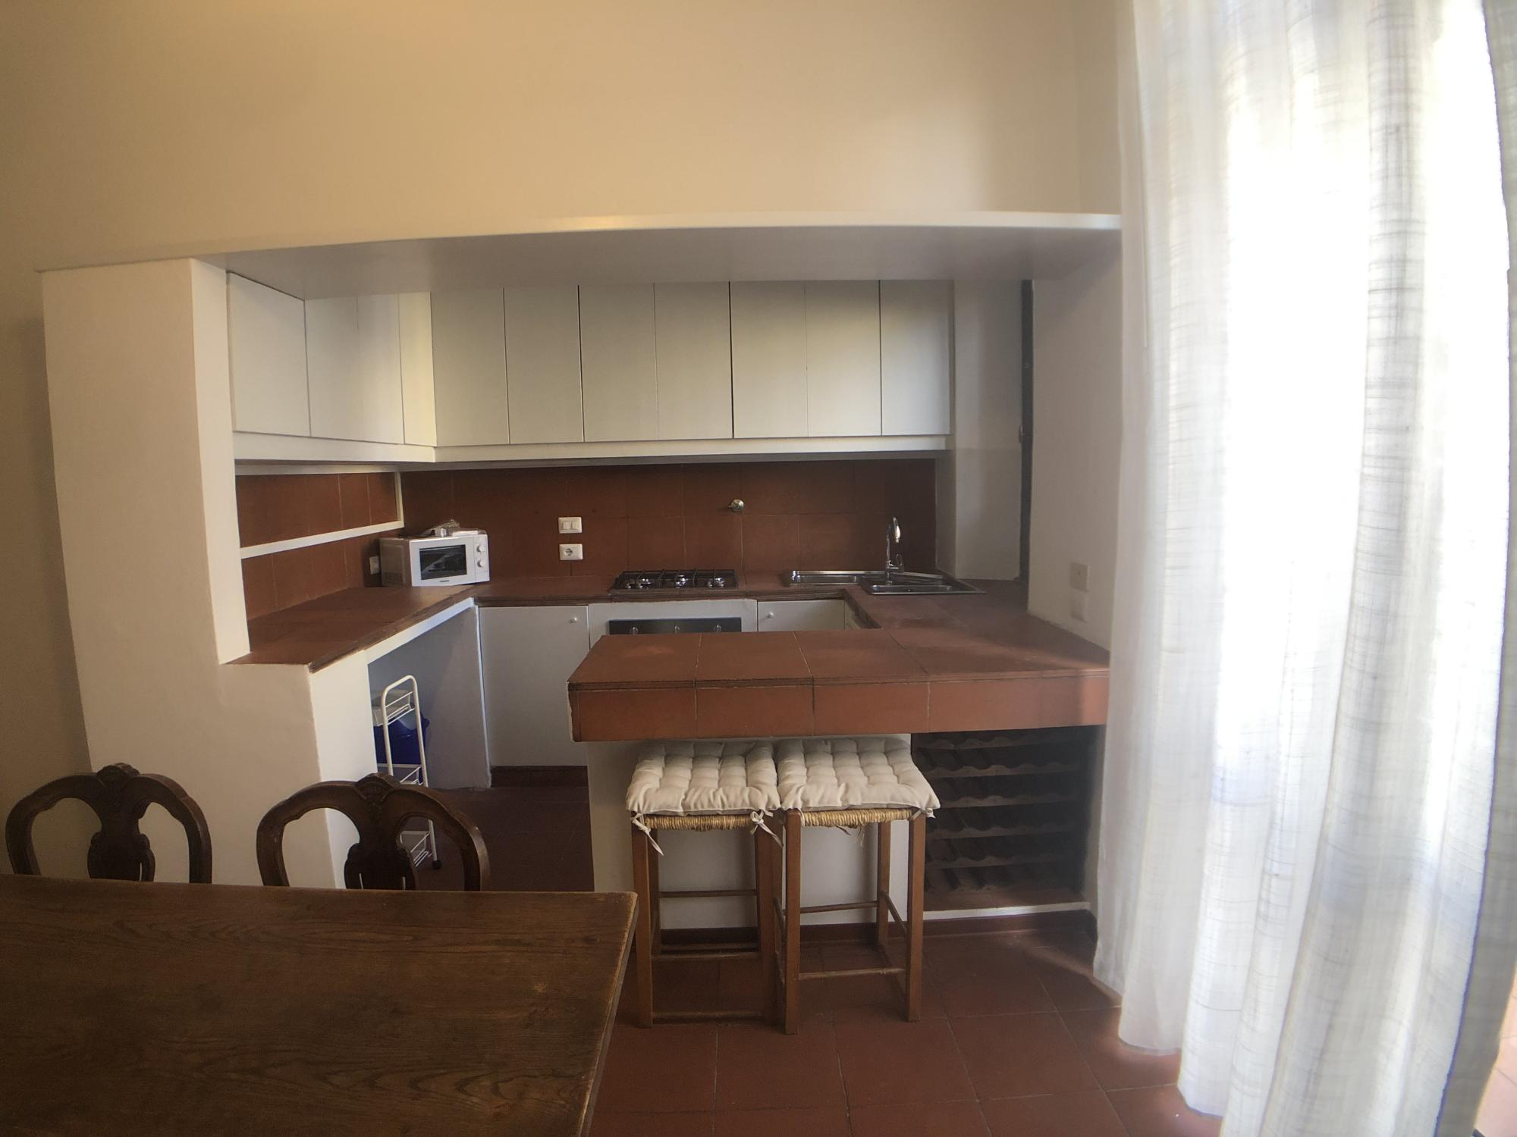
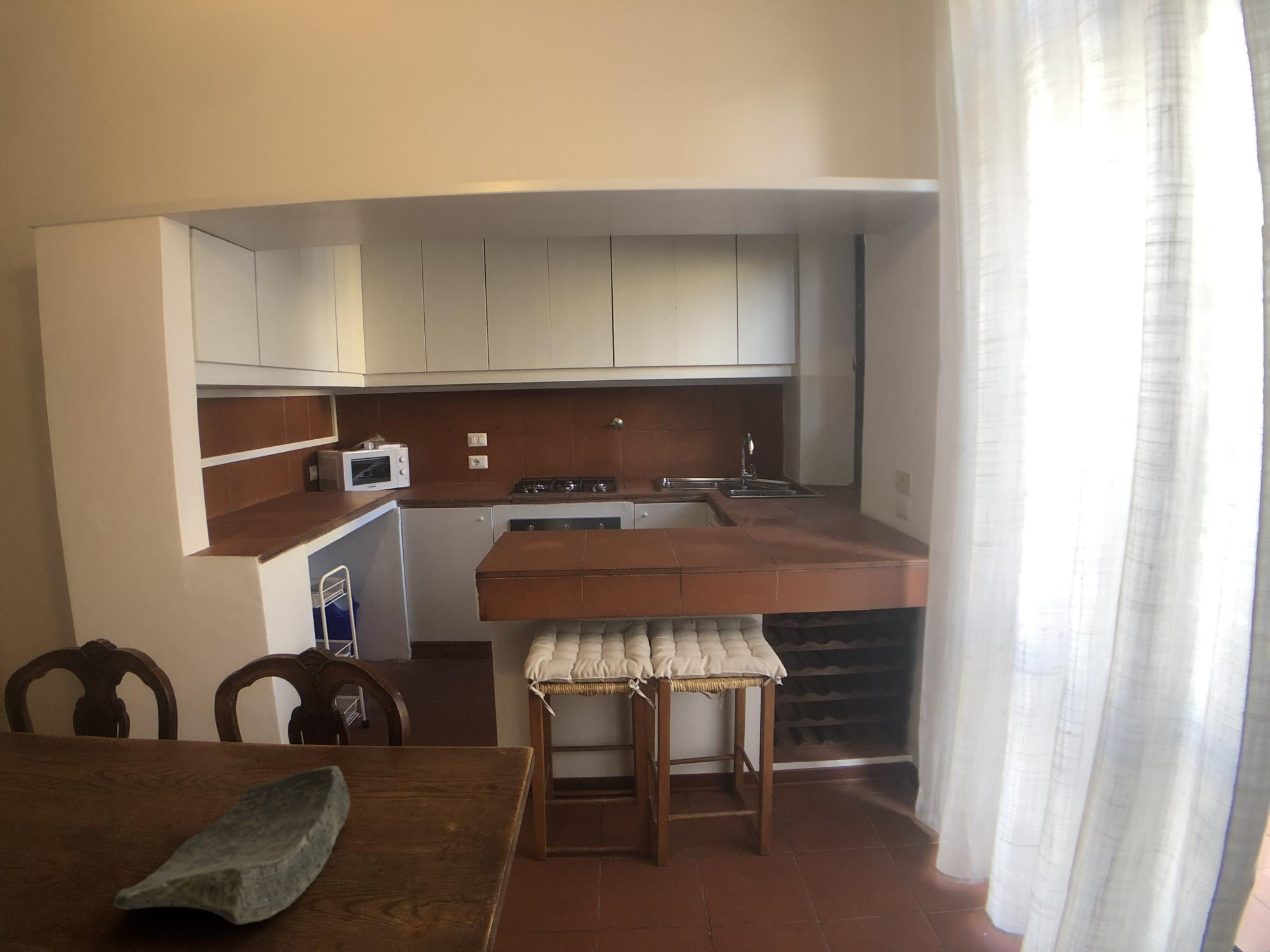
+ decorative bowl (227, 849)
